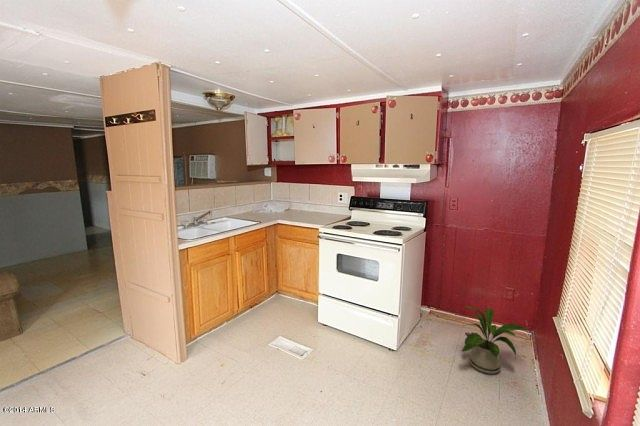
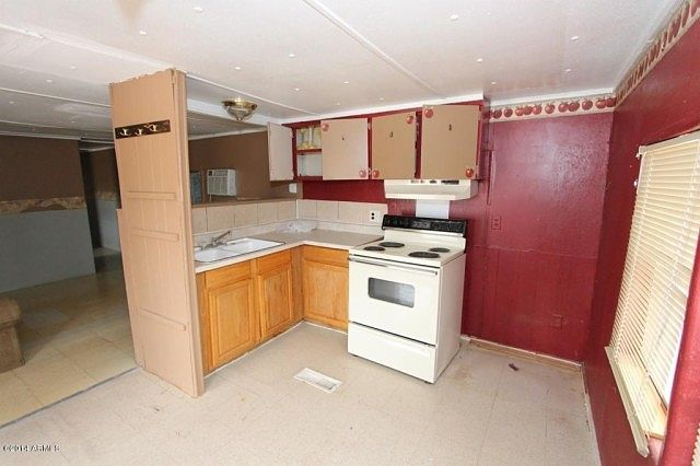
- house plant (494, 340)
